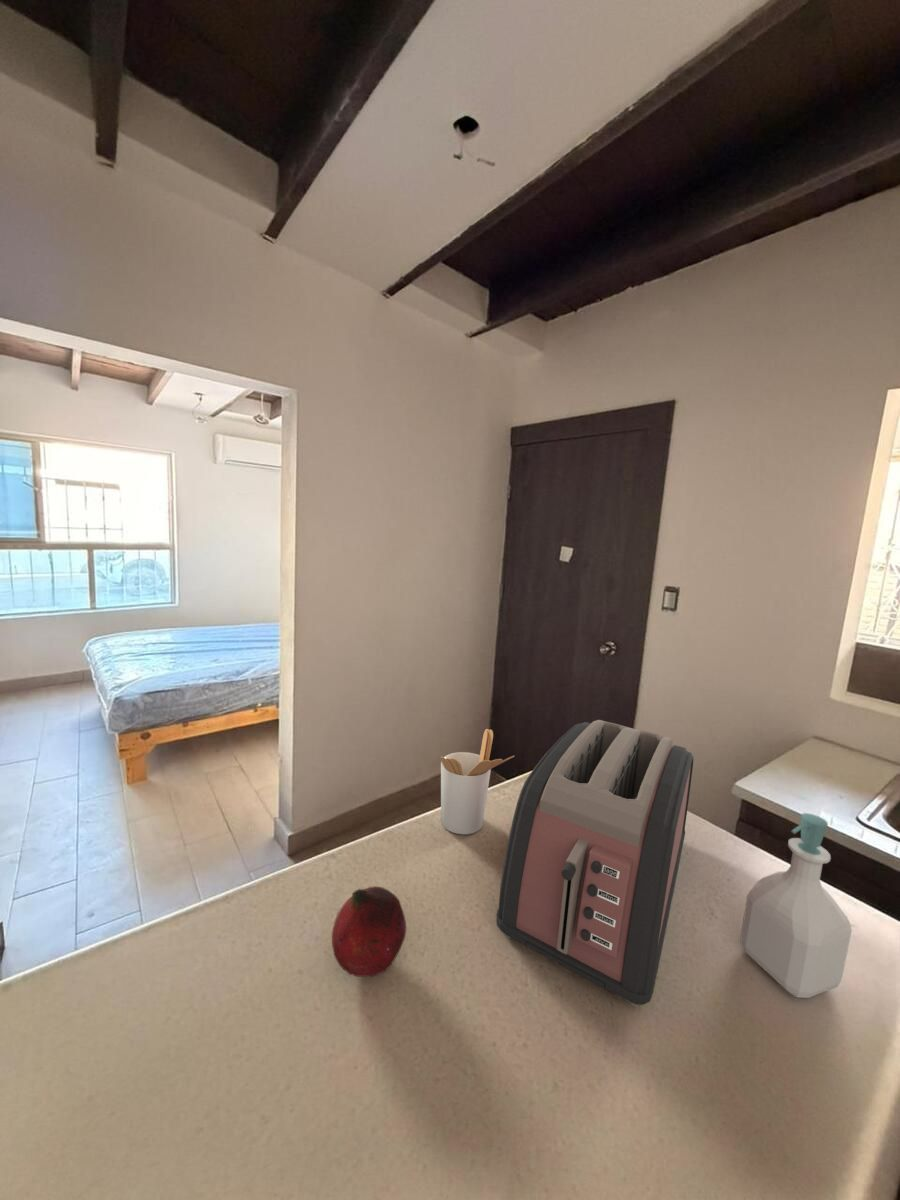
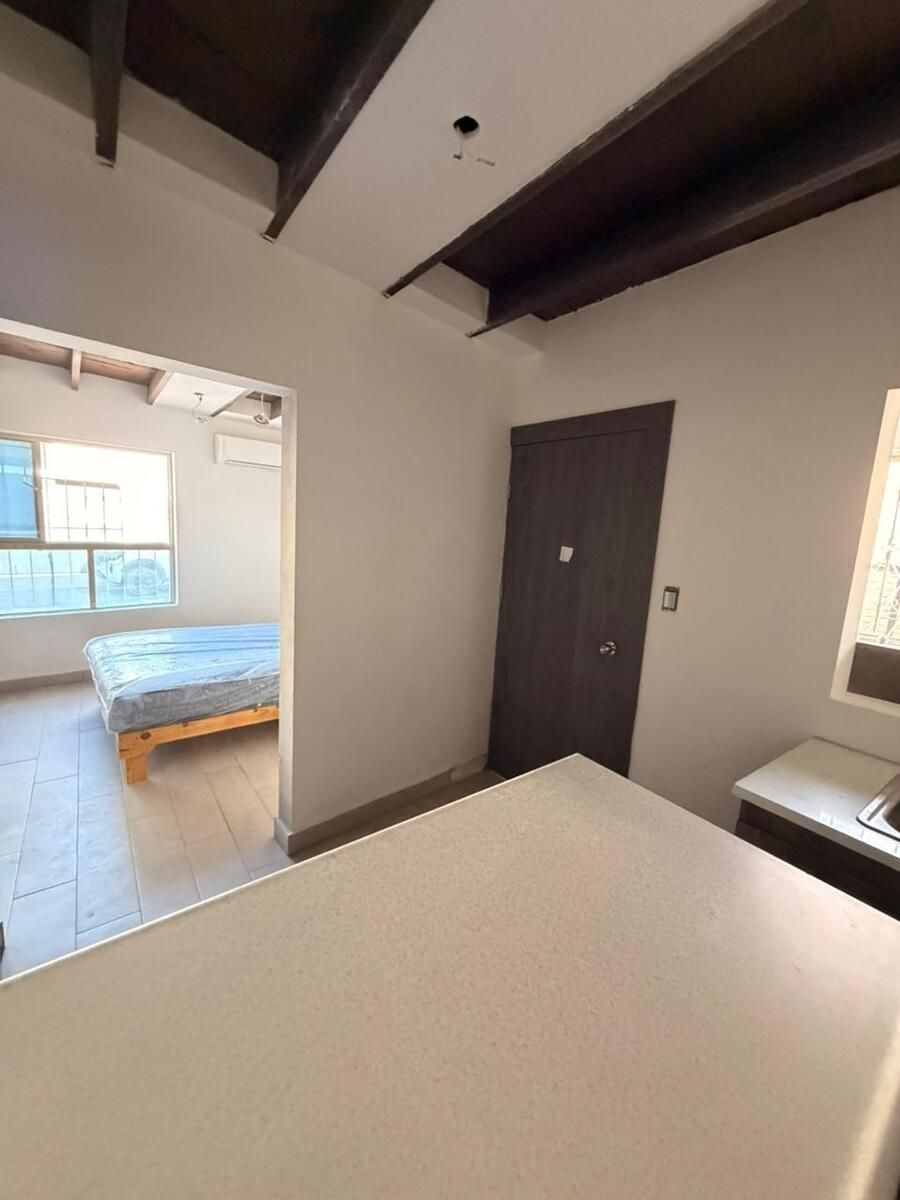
- soap bottle (800, 894)
- fruit (370, 927)
- toaster (608, 819)
- utensil holder (473, 784)
